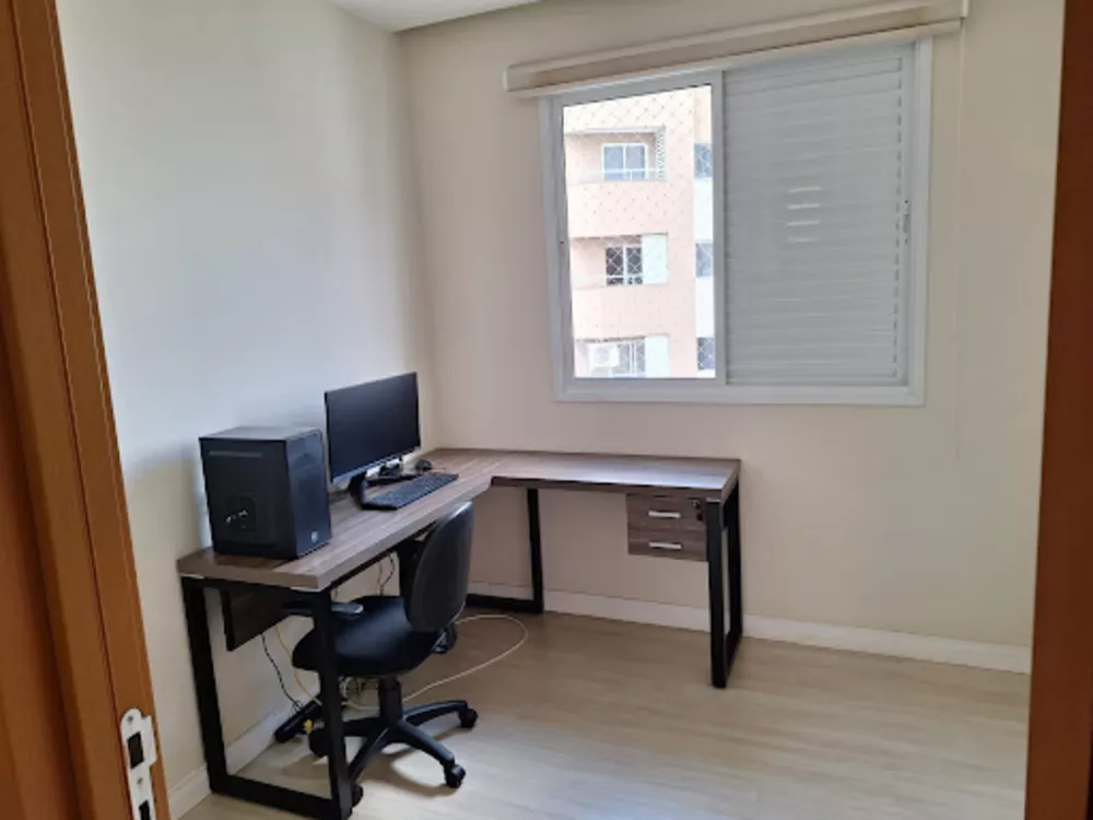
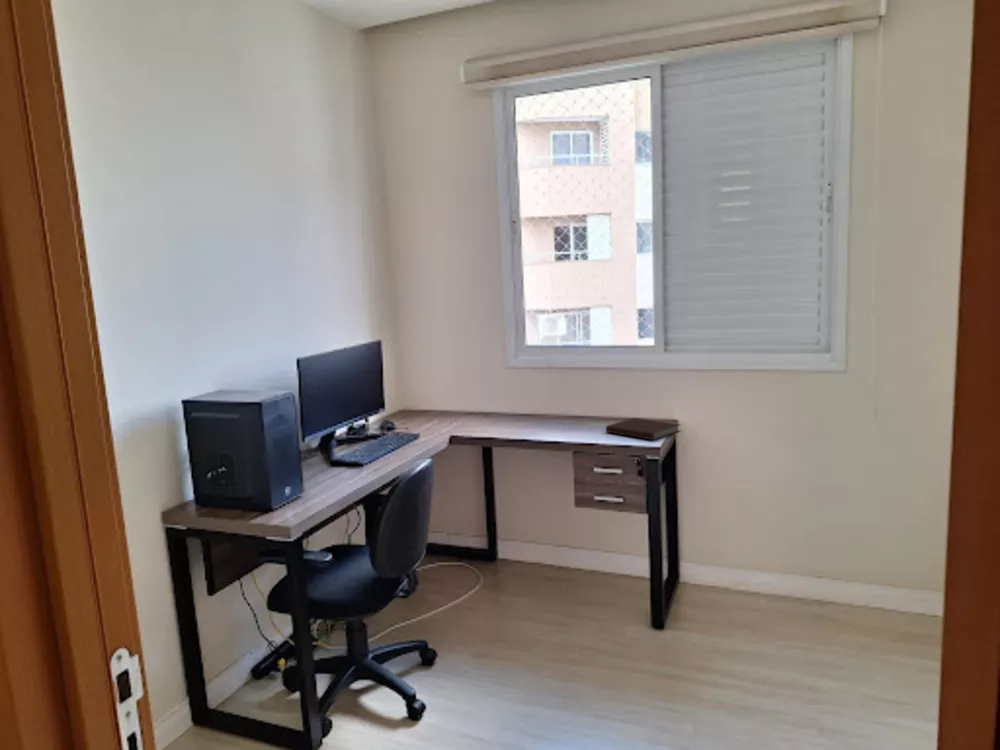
+ notebook (643, 428)
